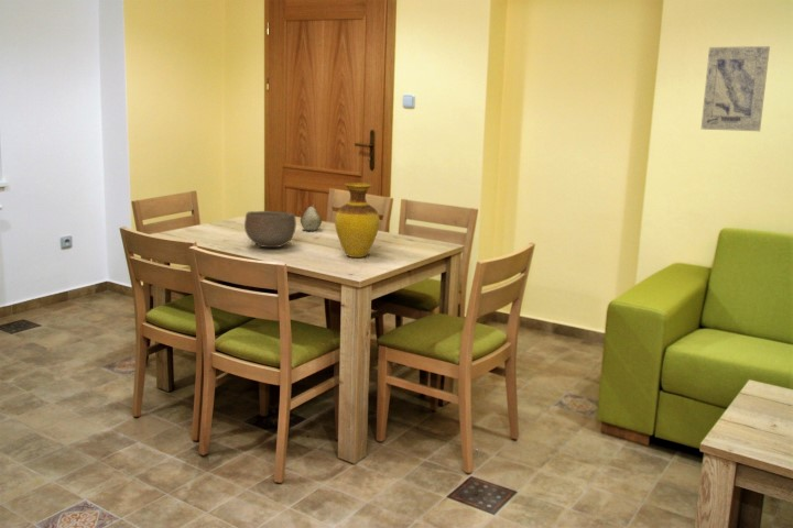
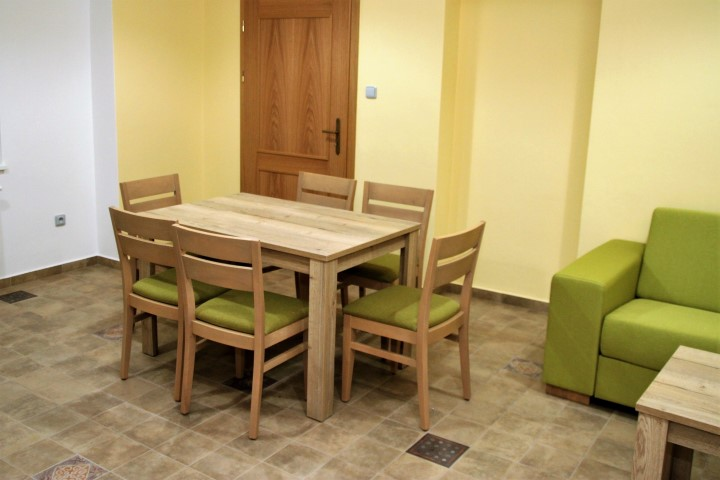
- wall art (734, 88)
- fruit (311, 217)
- vase (357, 220)
- bowl (270, 230)
